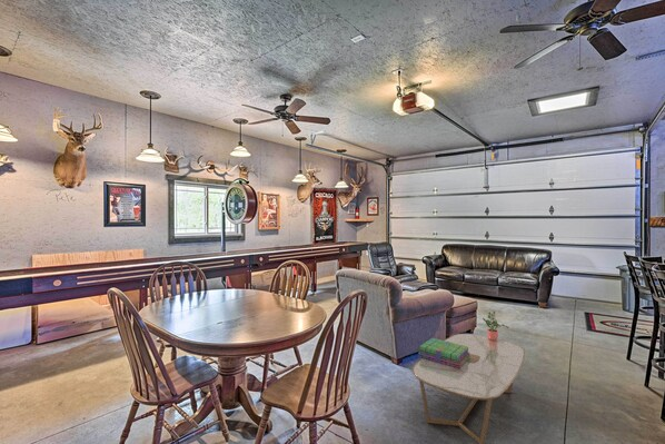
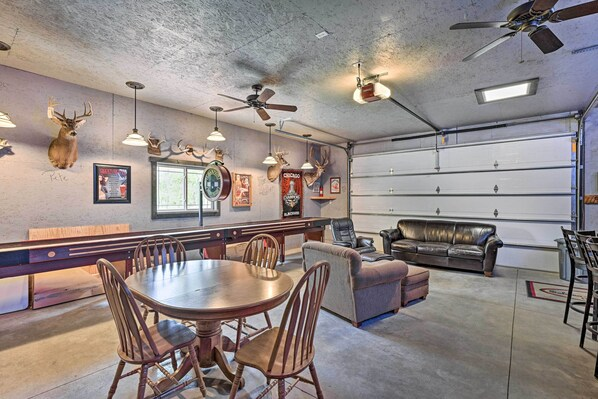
- potted plant (496, 326)
- stack of books (444, 352)
- coffee table (472, 382)
